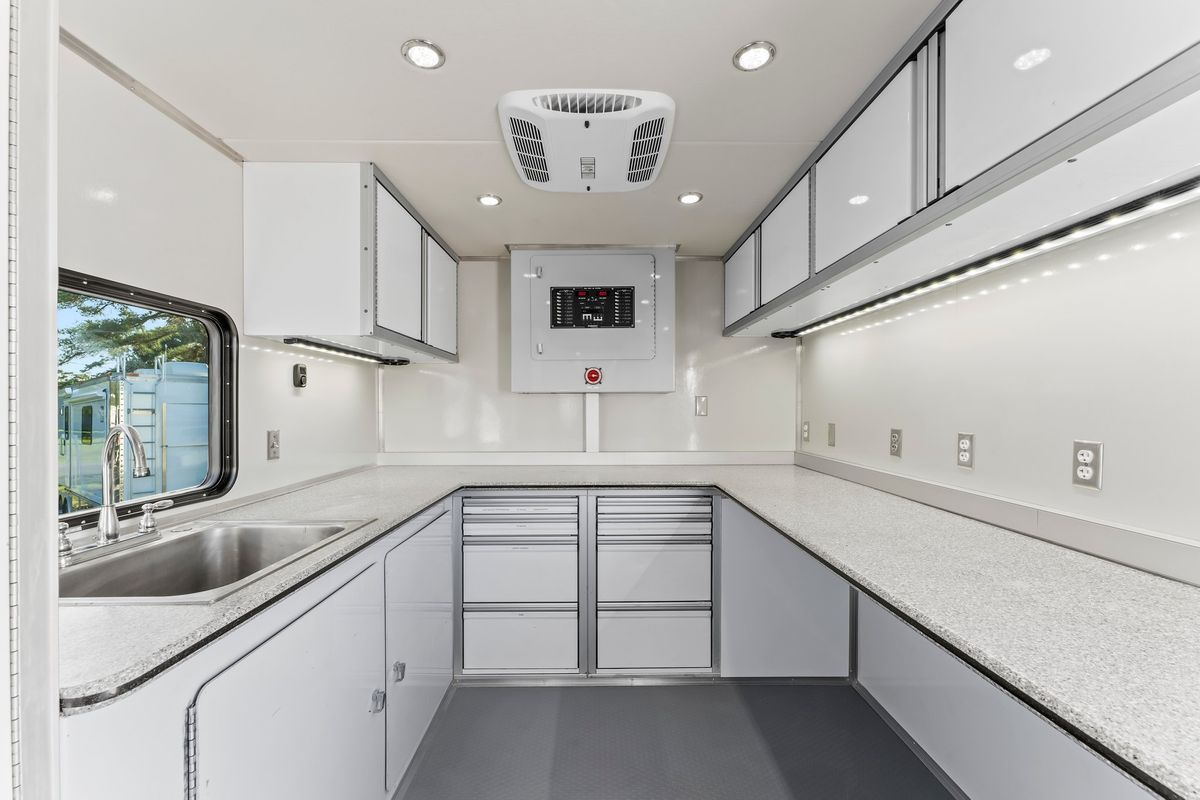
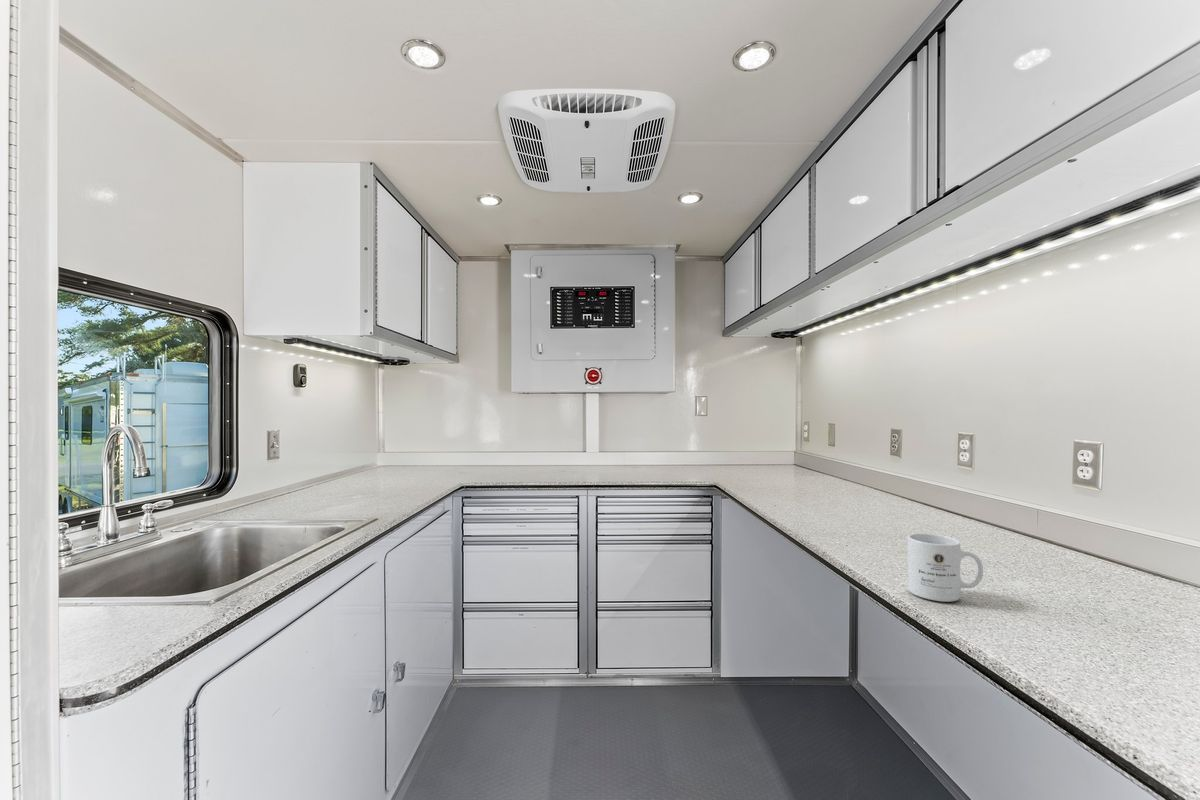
+ mug (944, 567)
